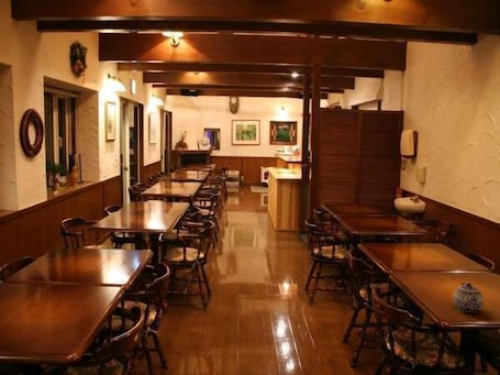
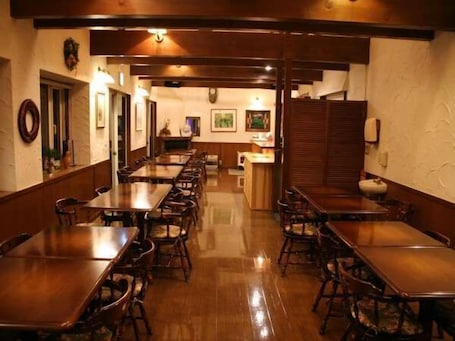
- teapot (468, 296)
